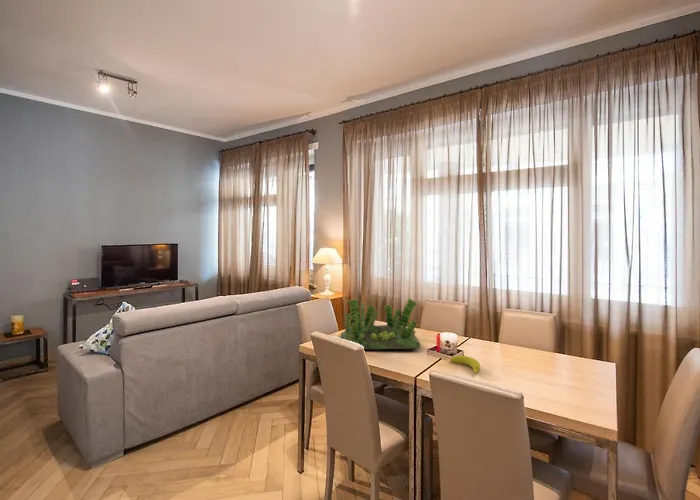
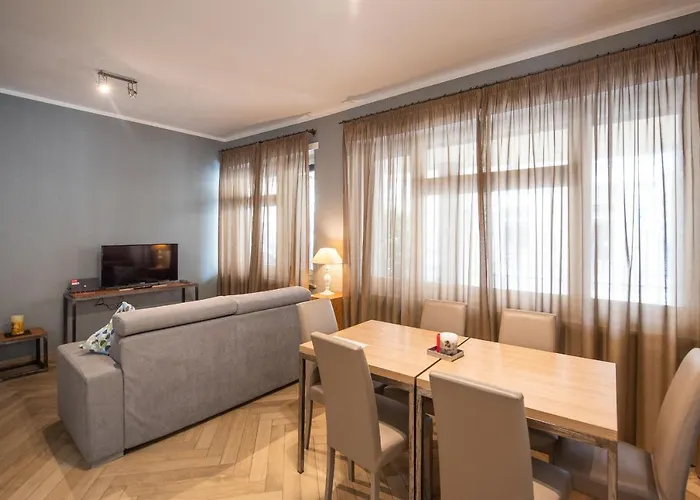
- fruit (465, 363)
- plant (375, 319)
